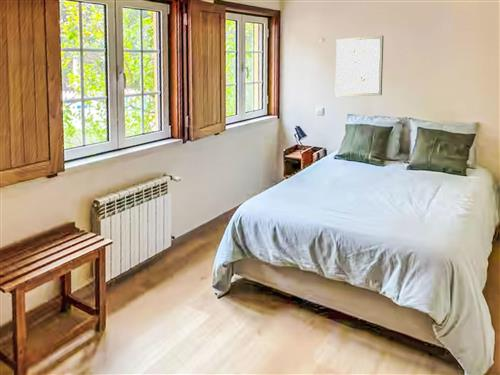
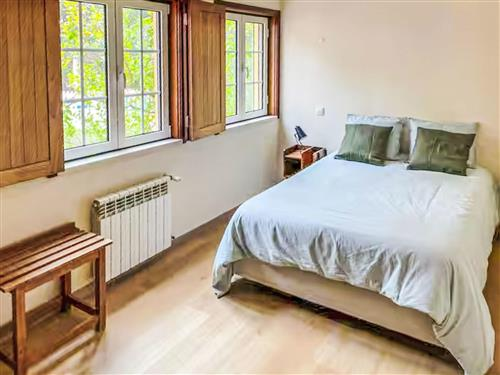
- wall art (358, 67)
